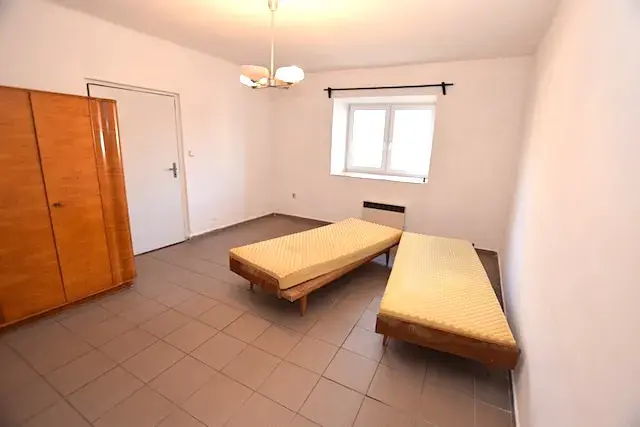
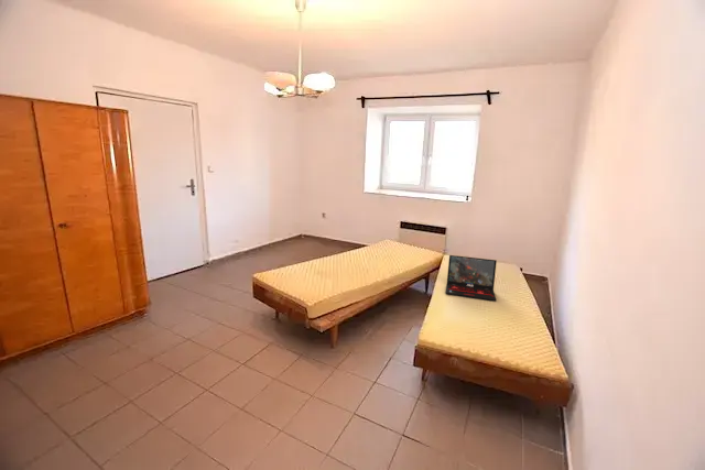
+ laptop (470, 276)
